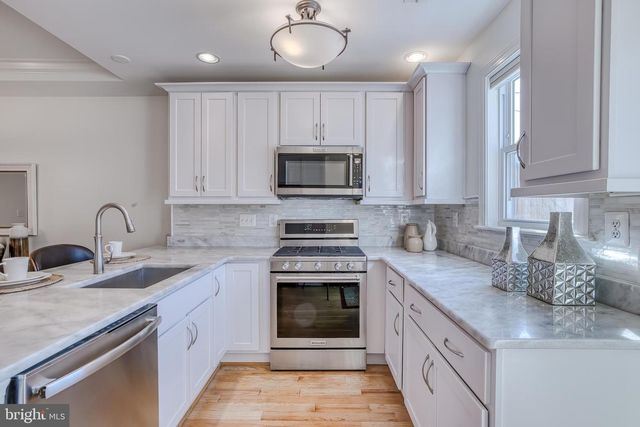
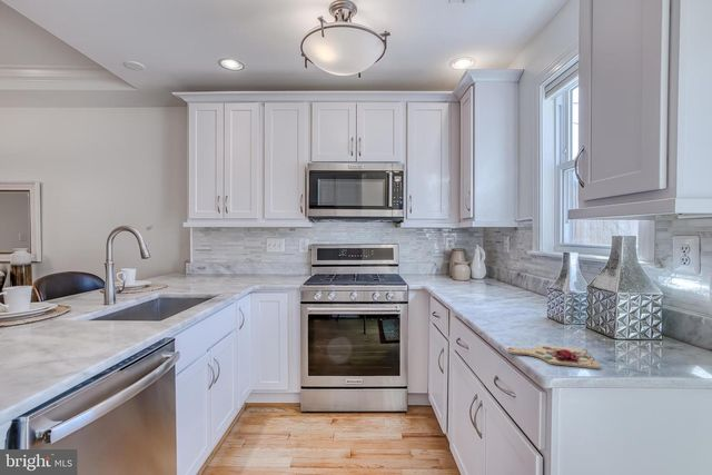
+ cutting board (547, 350)
